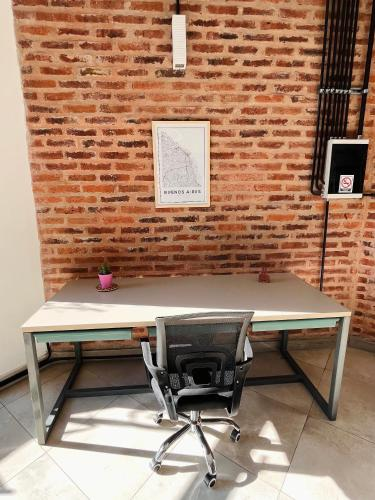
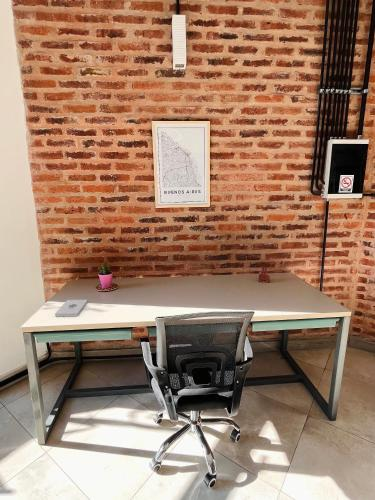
+ notepad (72, 307)
